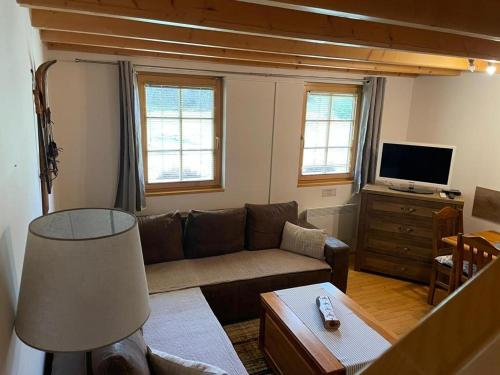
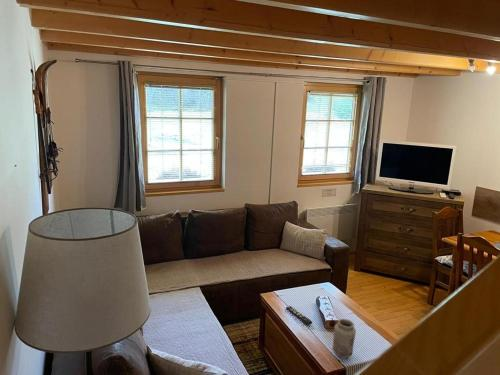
+ vase (344, 338)
+ remote control (298, 315)
